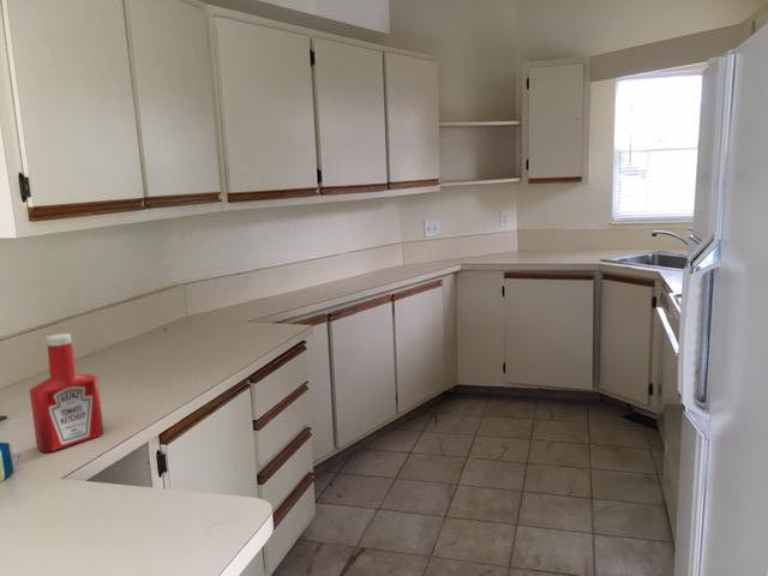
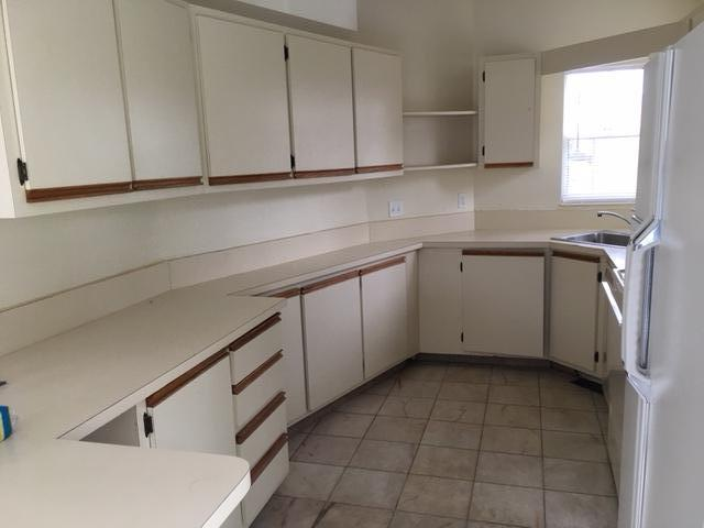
- soap bottle (65, 389)
